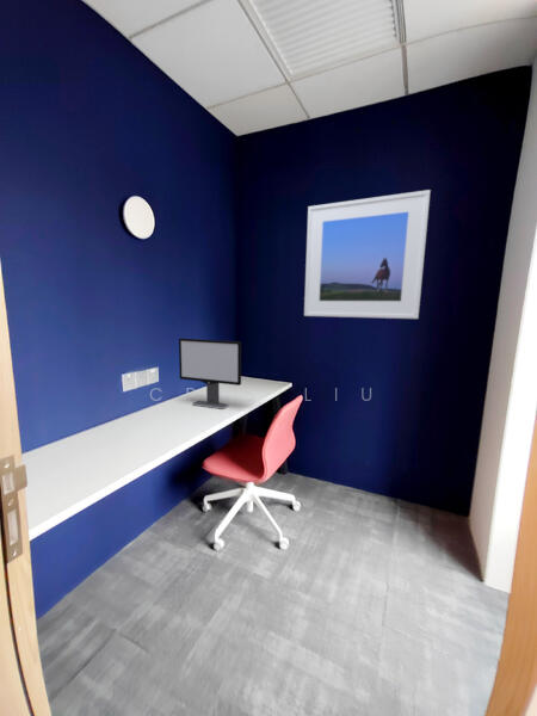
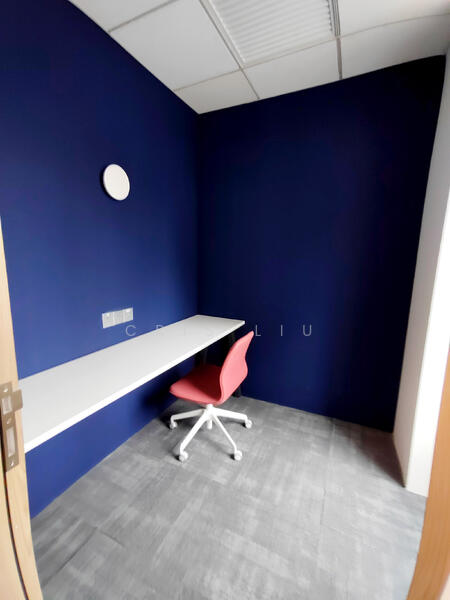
- computer monitor (210, 372)
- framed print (360, 259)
